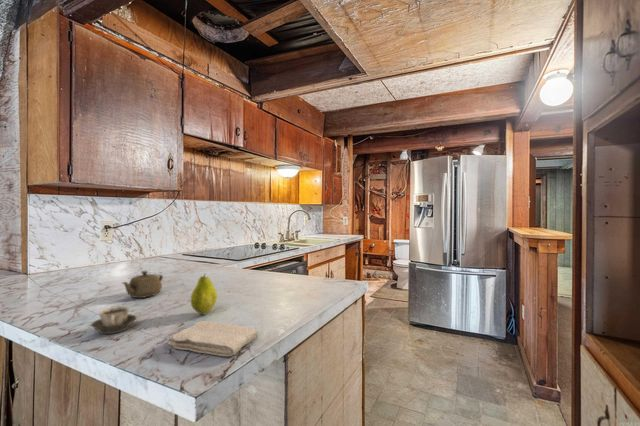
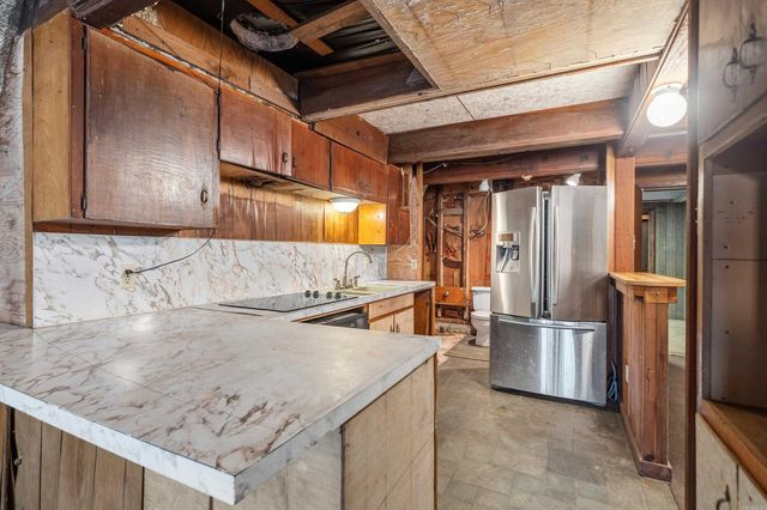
- washcloth (214, 336)
- teapot (143, 283)
- fruit (204, 294)
- cup (114, 319)
